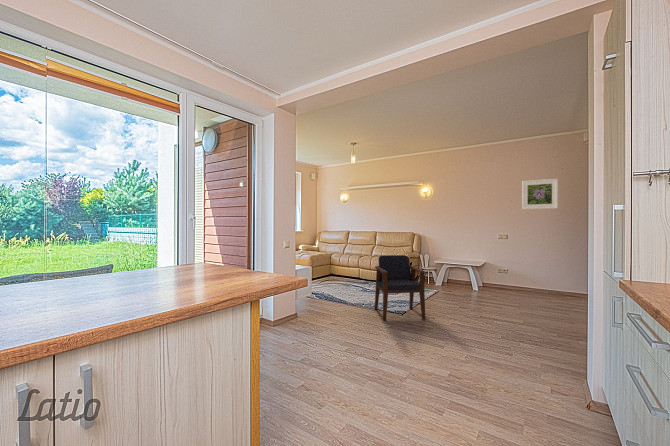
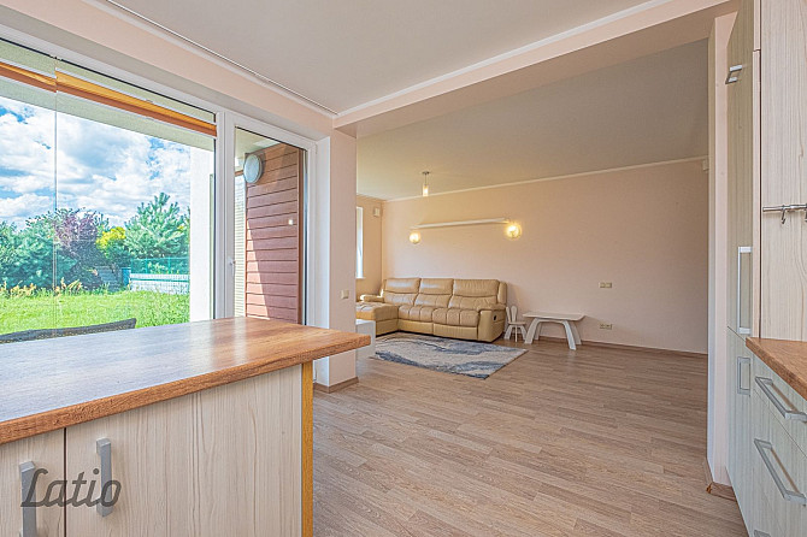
- armchair (398, 285)
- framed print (539, 194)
